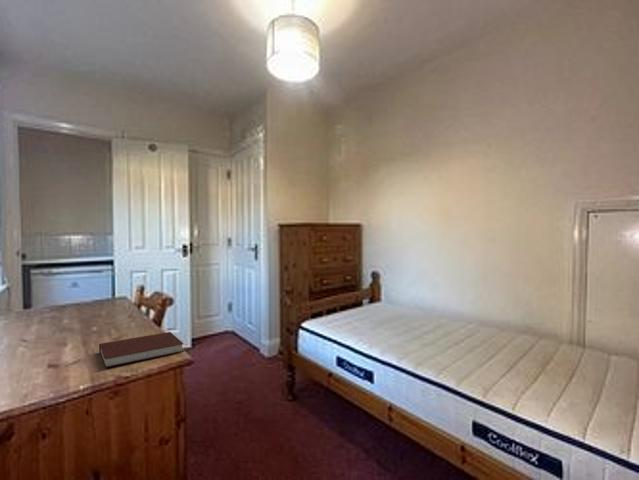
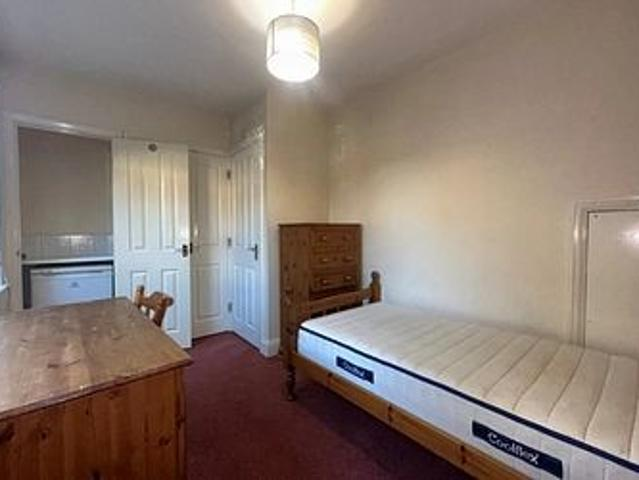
- notebook (141, 347)
